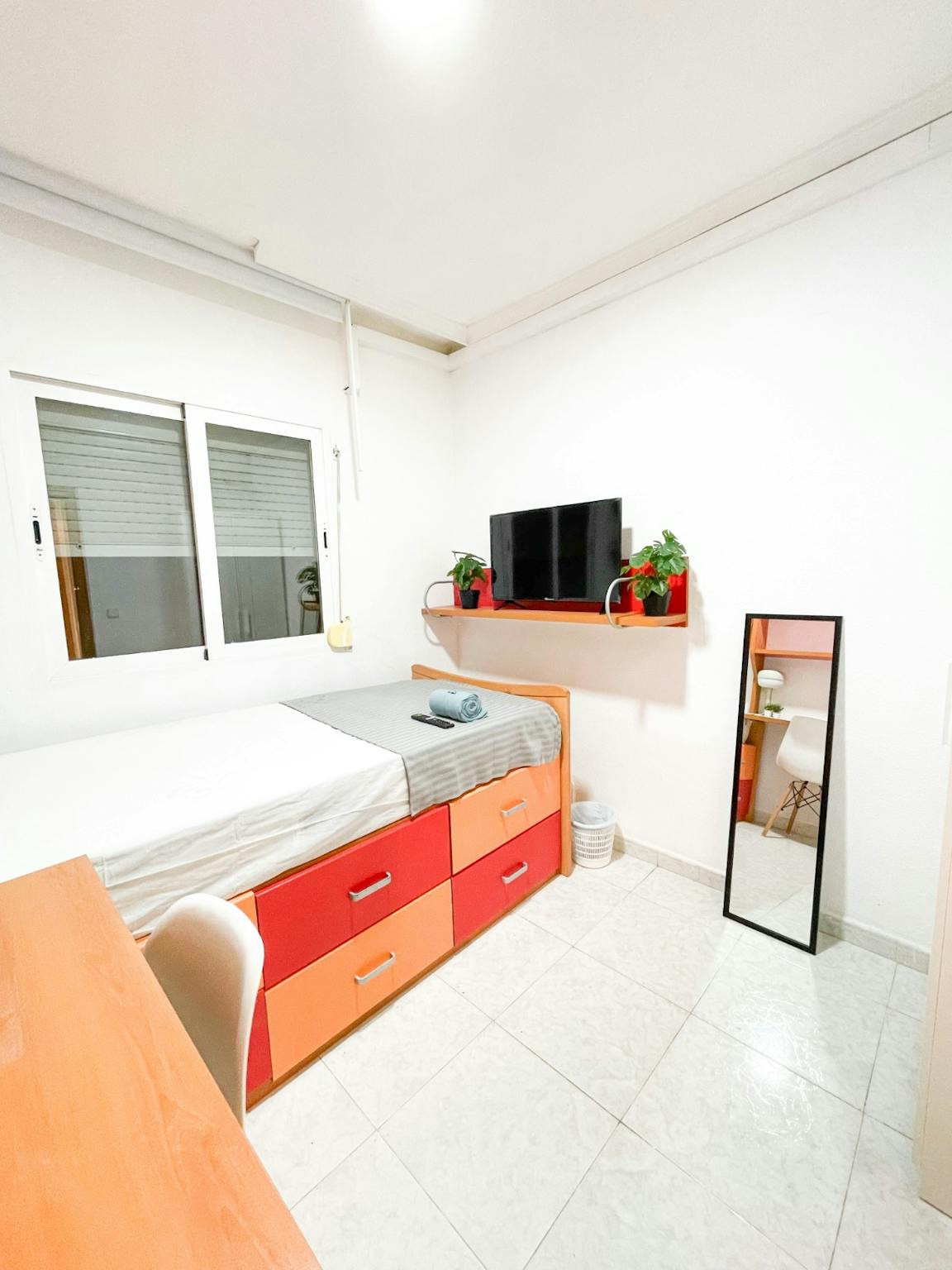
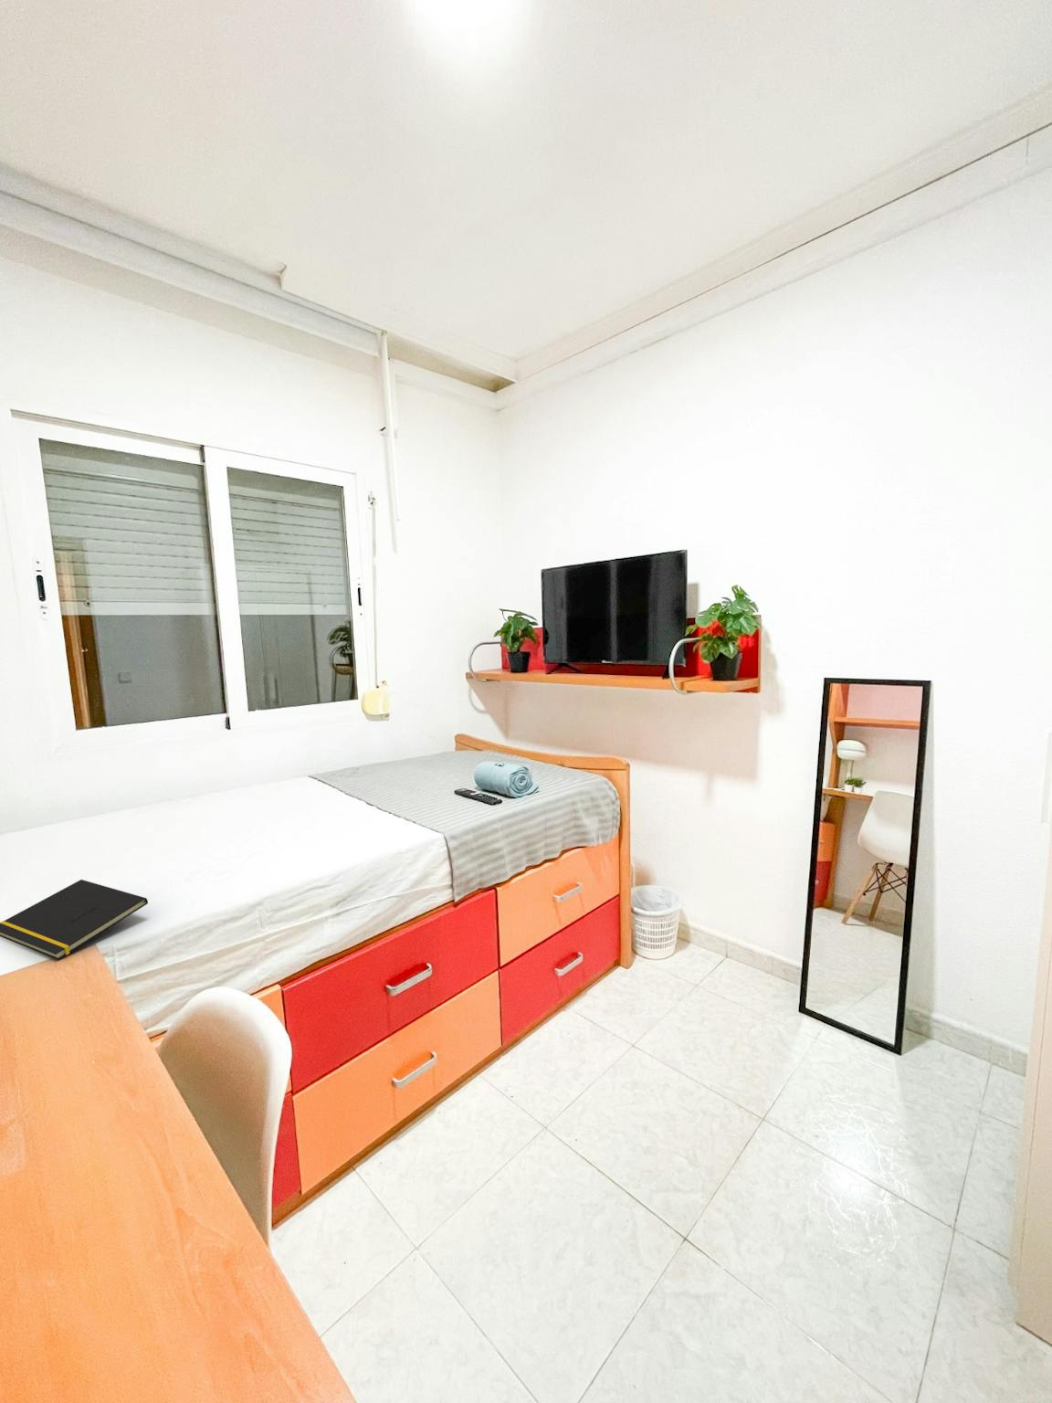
+ notepad (71, 915)
